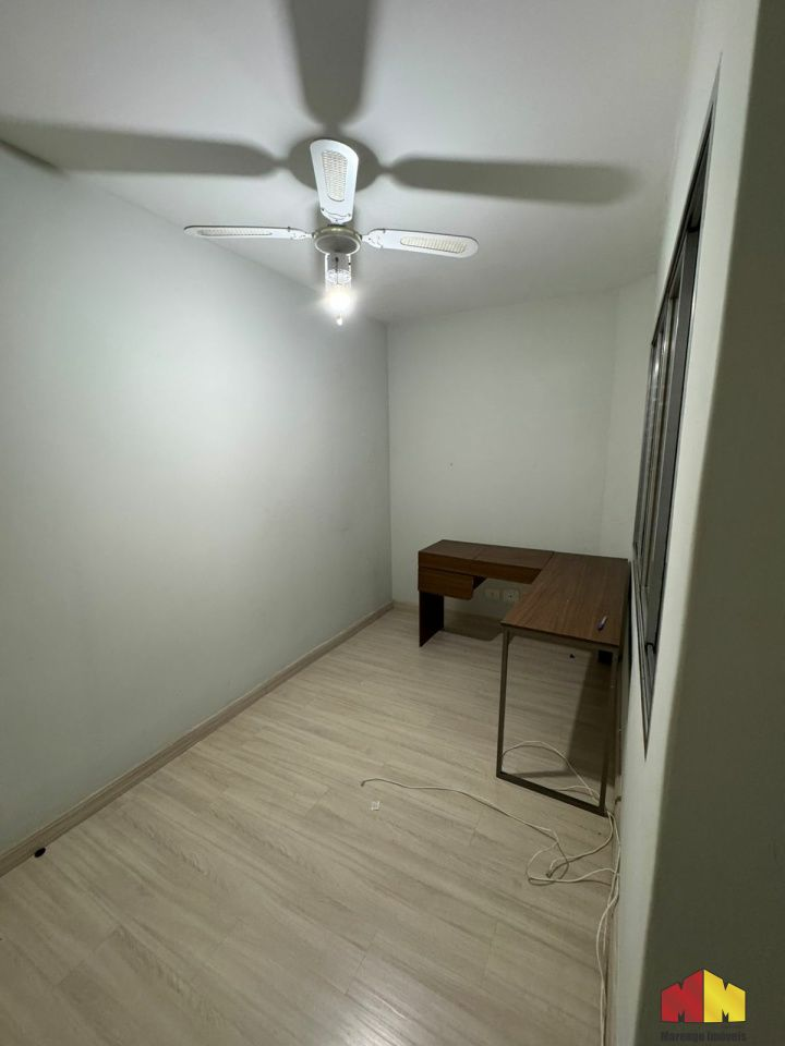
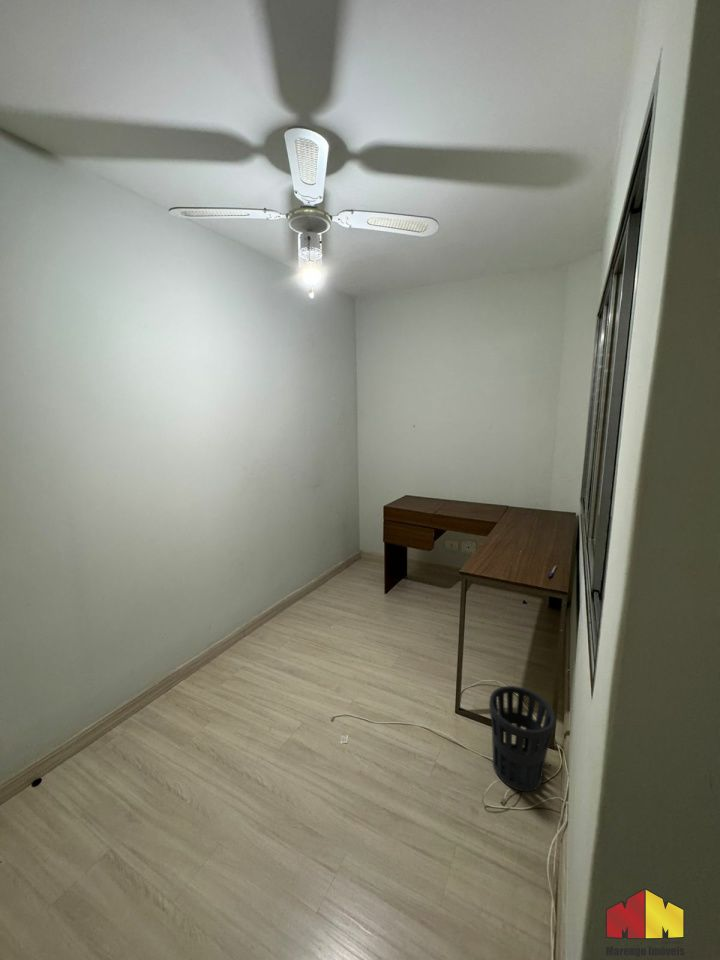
+ wastebasket (519, 738)
